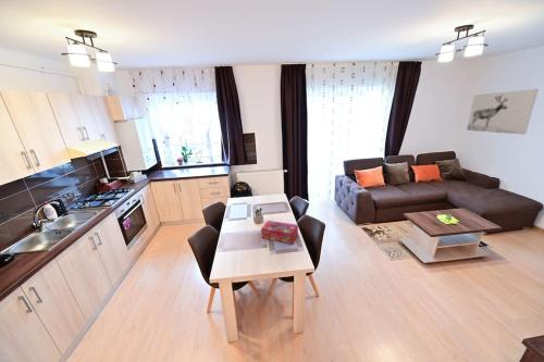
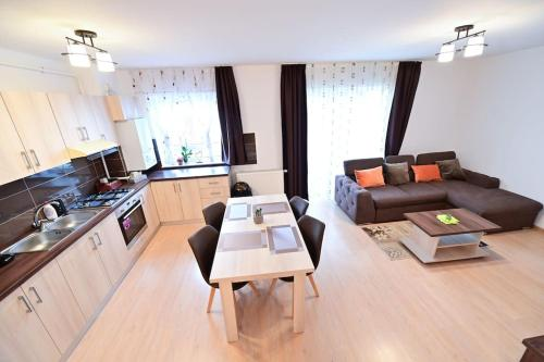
- wall art (497, 112)
- tissue box (280, 232)
